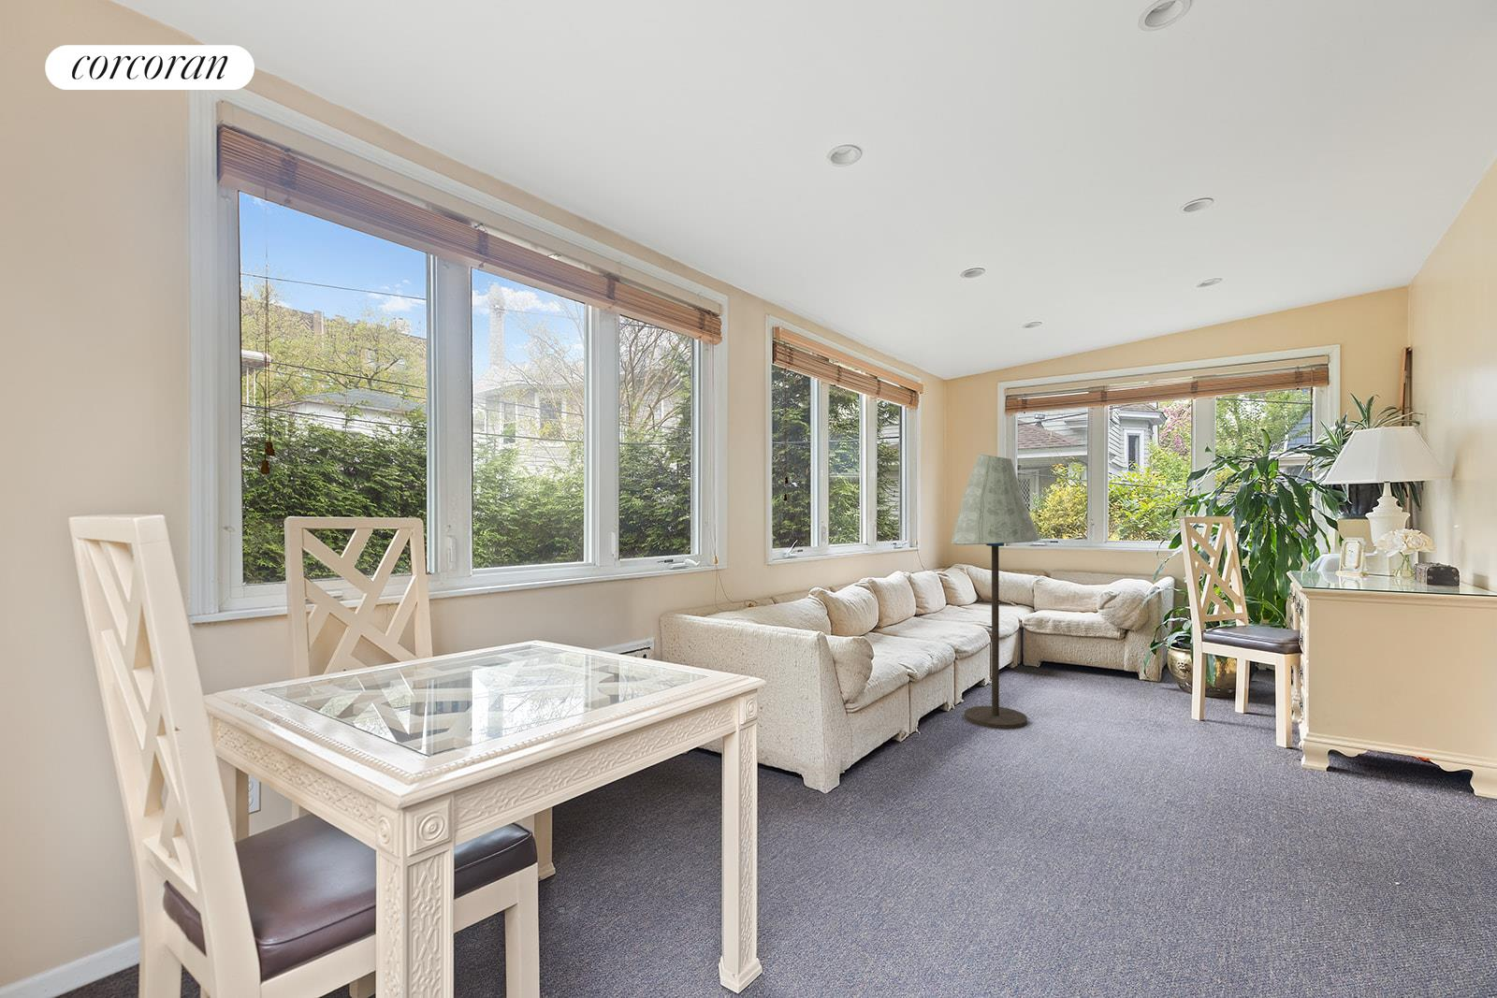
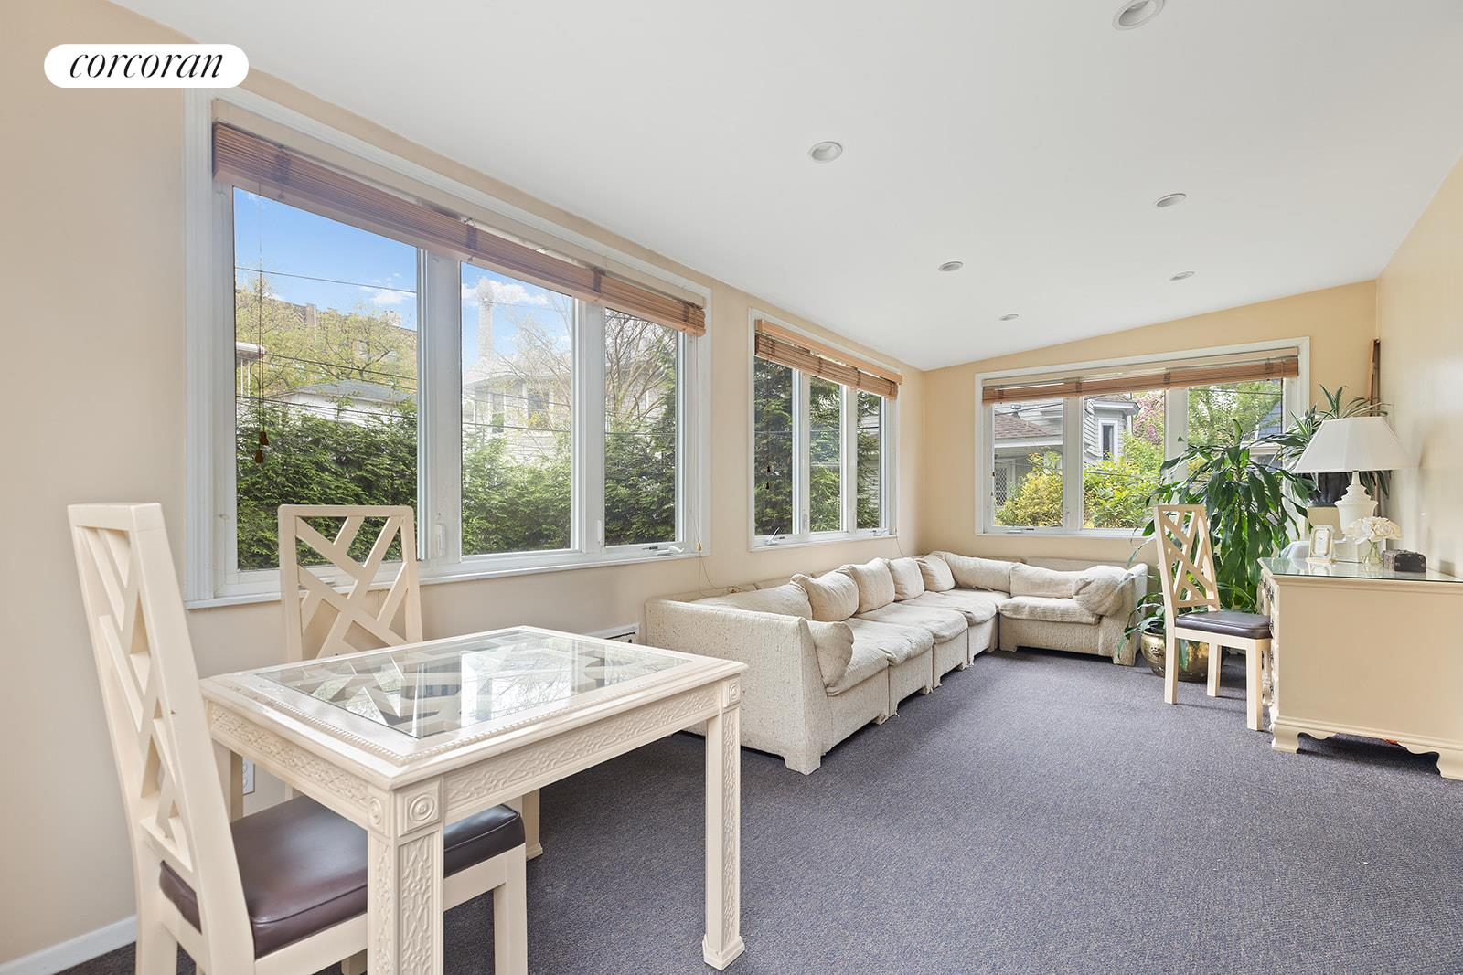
- floor lamp (995, 587)
